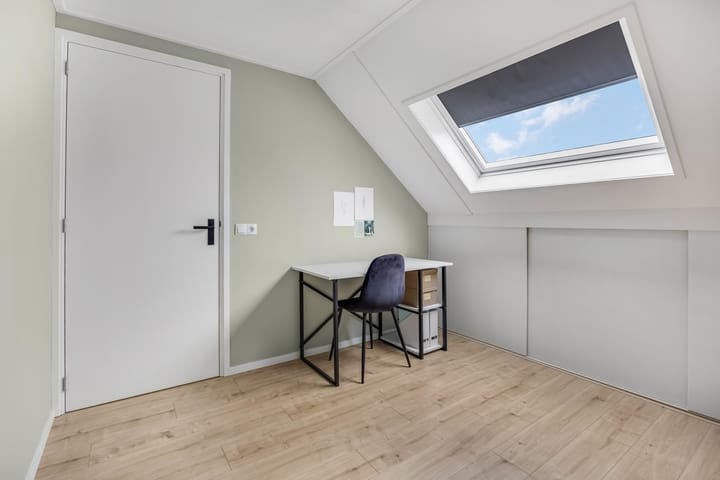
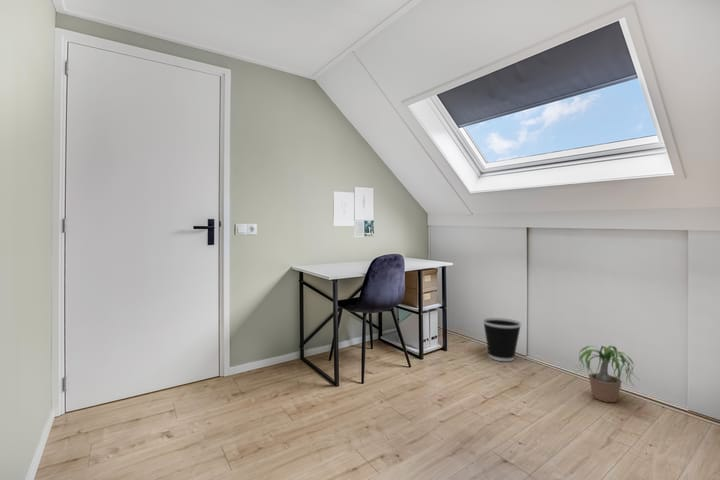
+ potted plant (610, 375)
+ wastebasket (501, 339)
